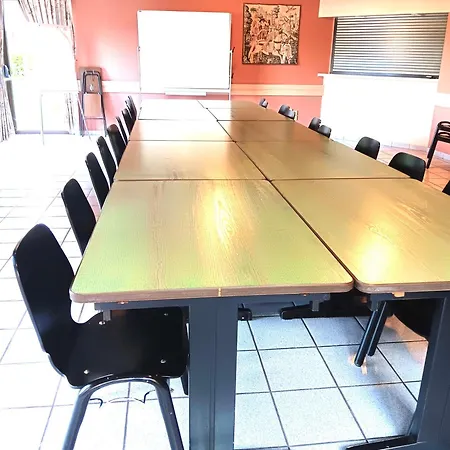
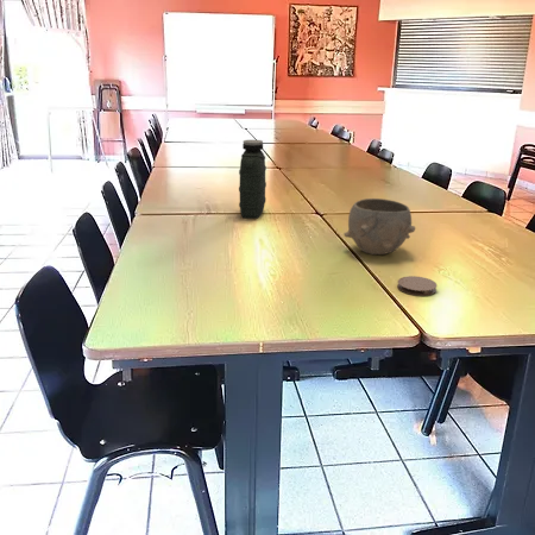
+ bowl (379, 227)
+ water jug (252, 177)
+ coaster (416, 285)
